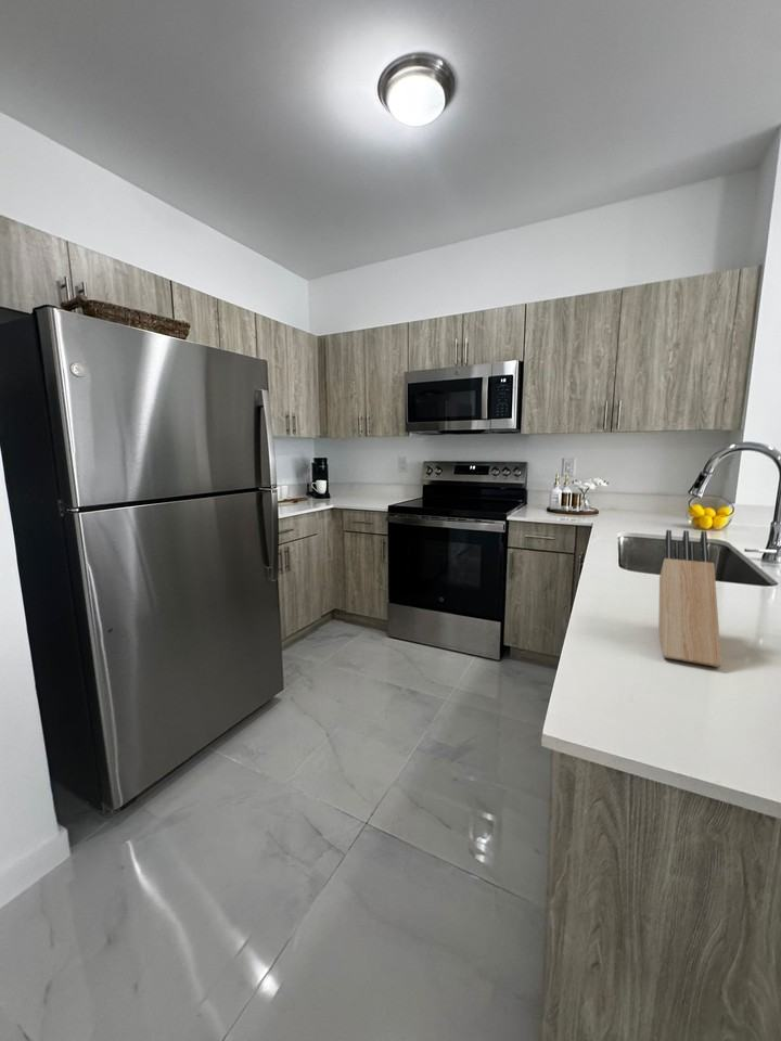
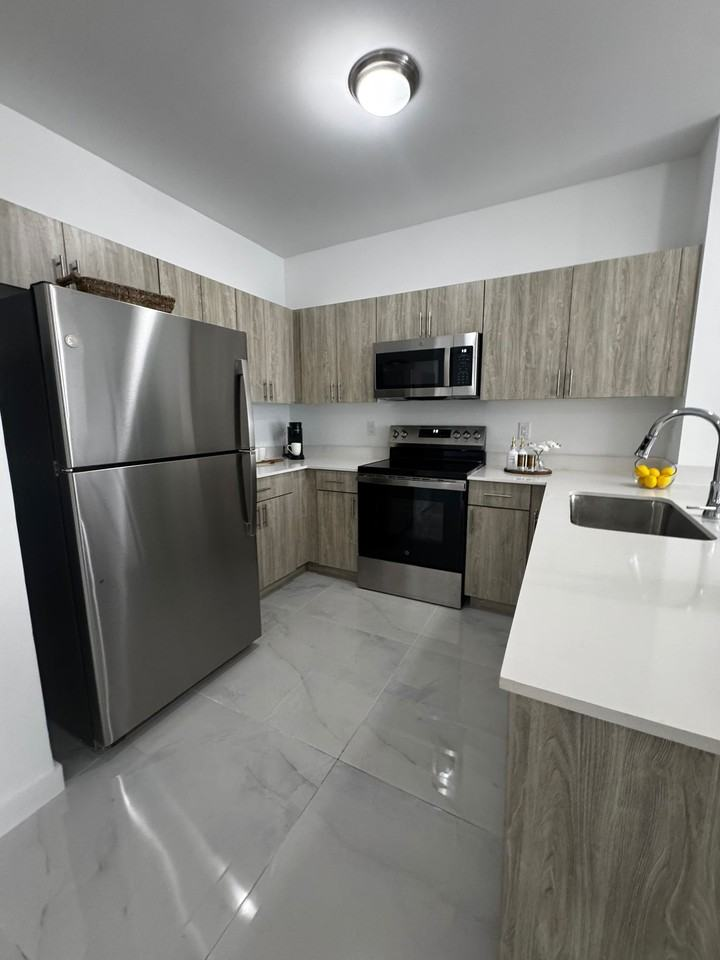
- knife block (688, 589)
